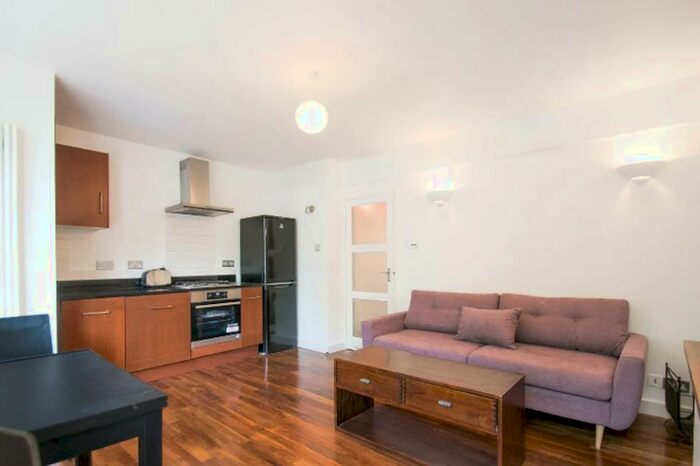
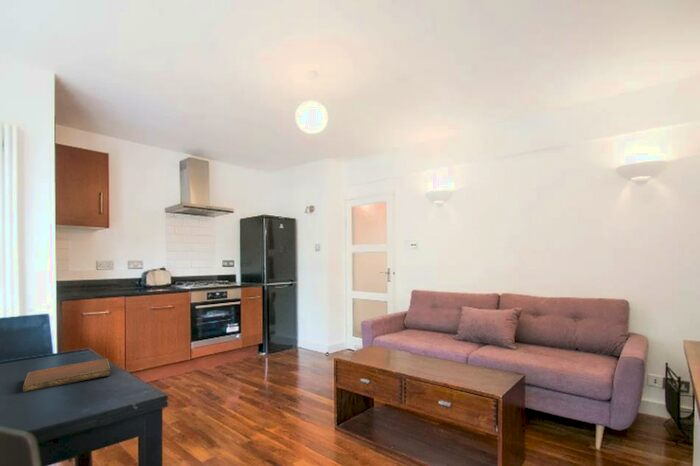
+ notebook (69, 373)
